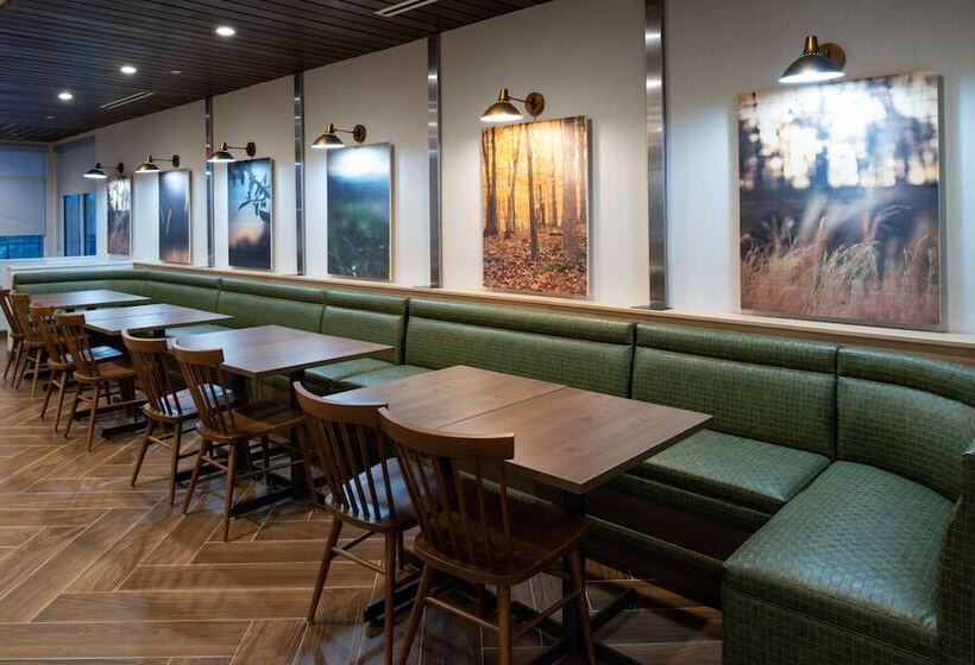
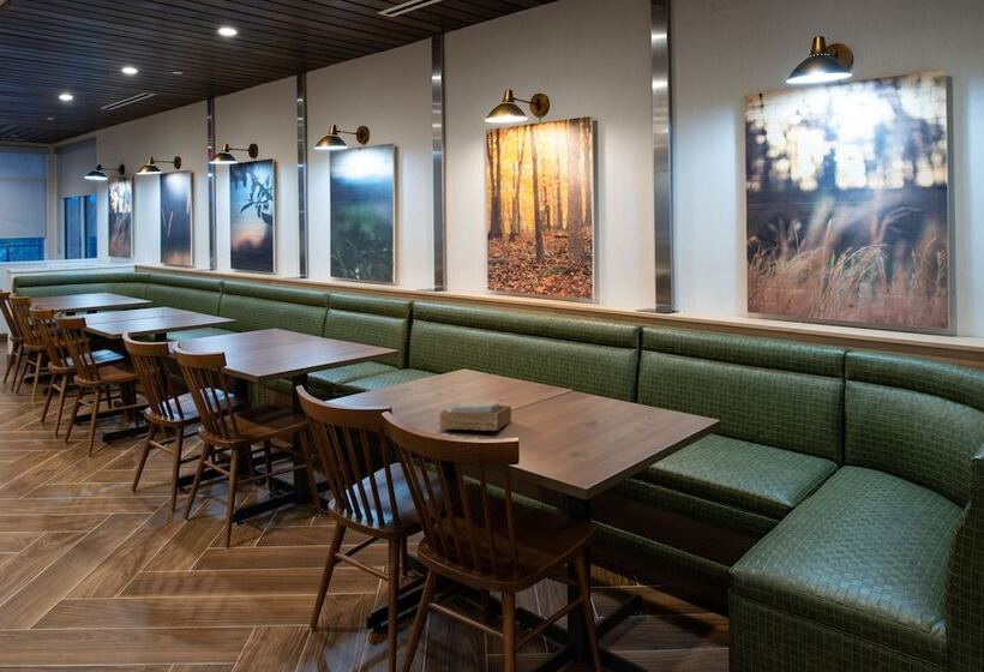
+ napkin holder (476, 414)
